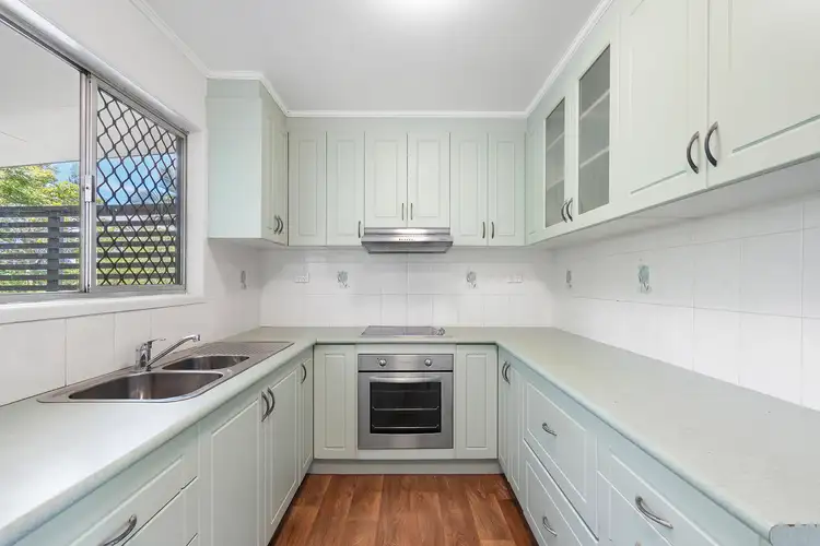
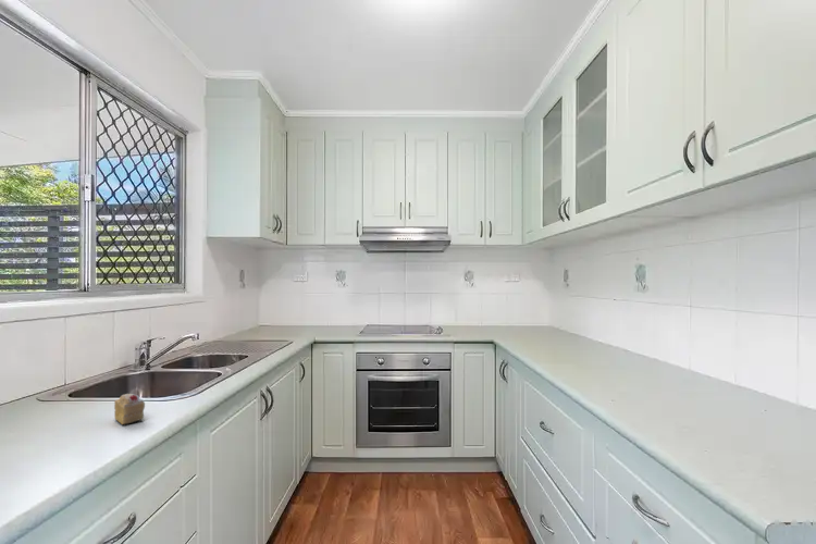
+ cake slice (128, 406)
